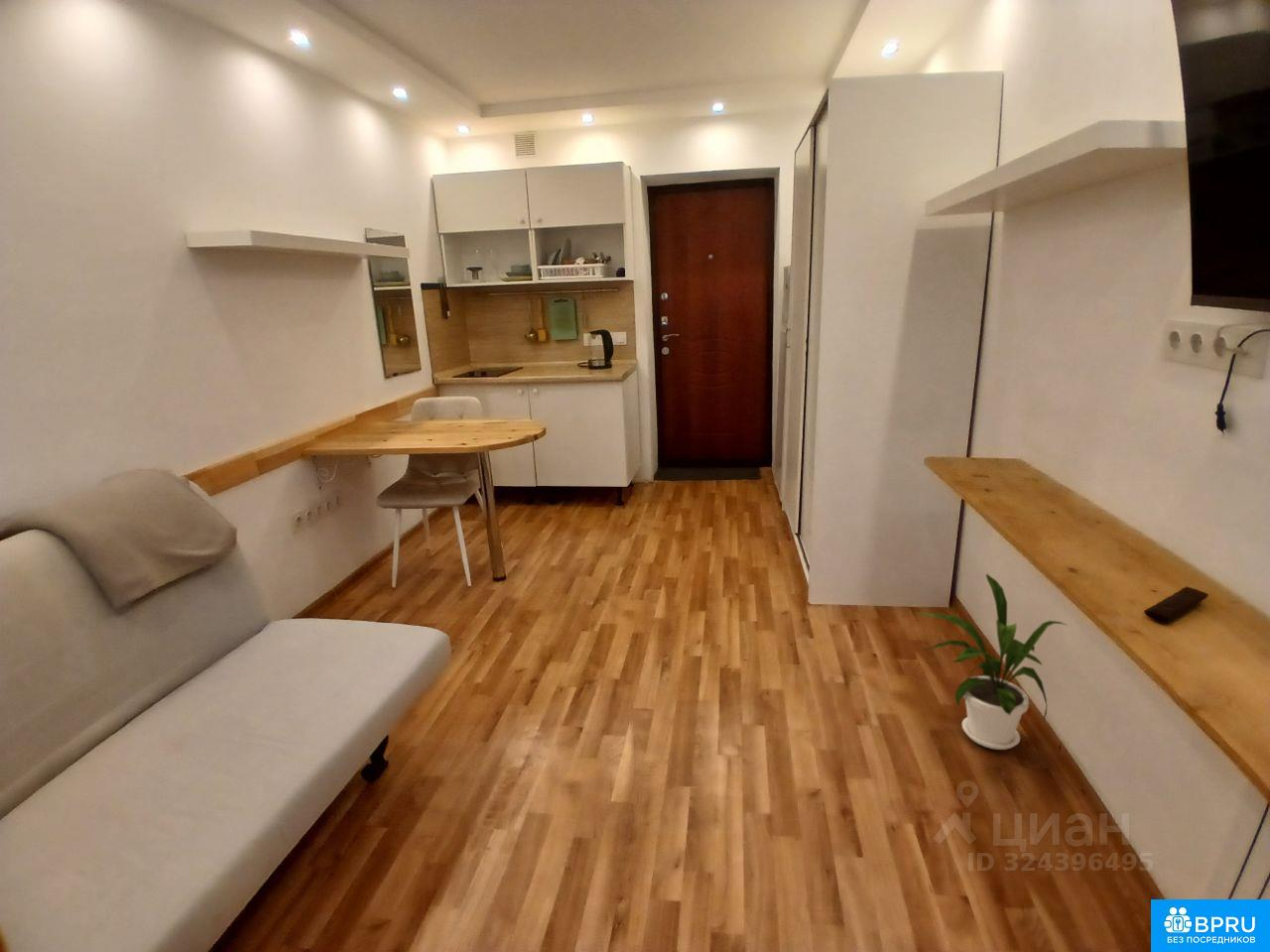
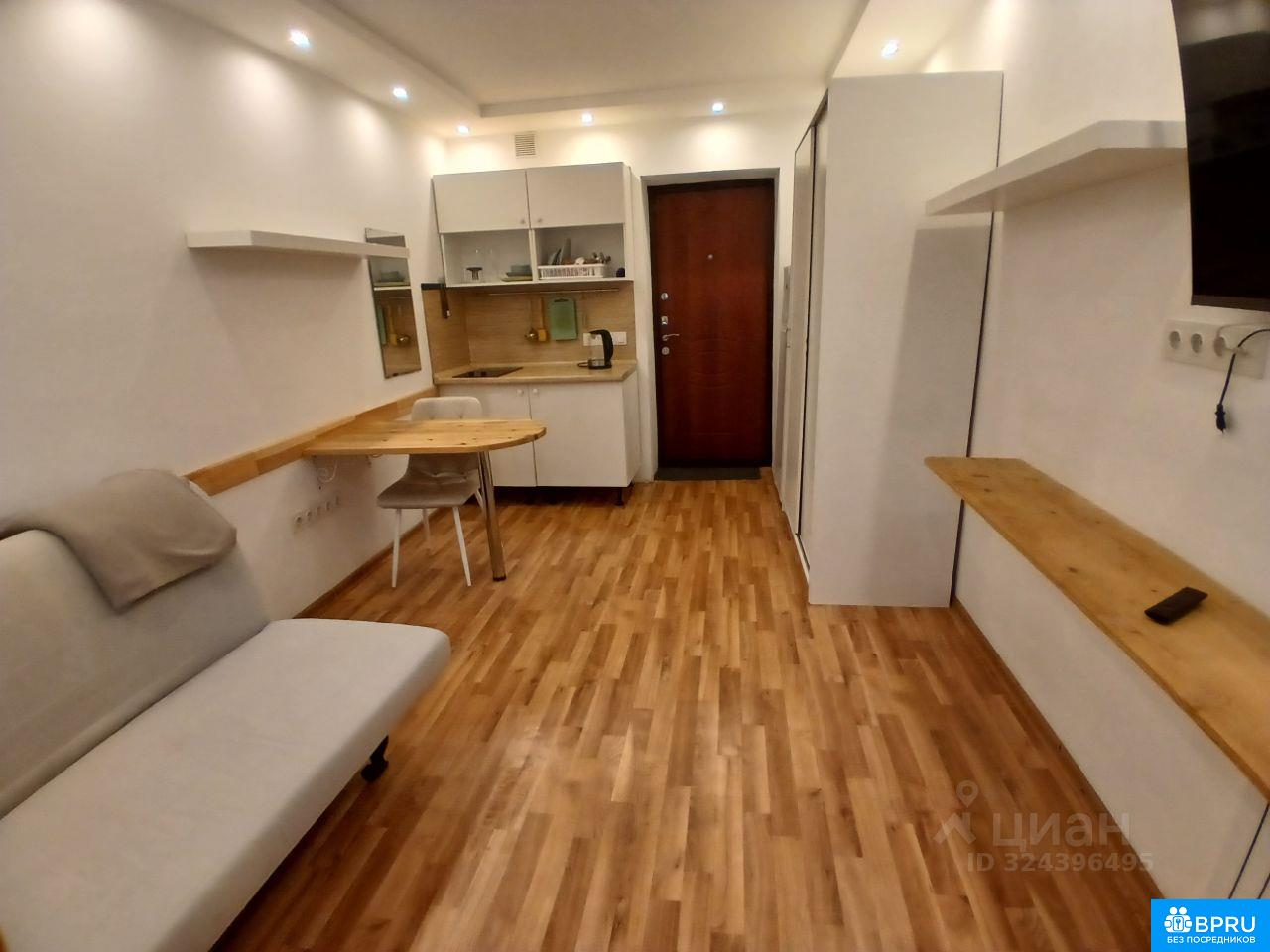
- house plant (993, 664)
